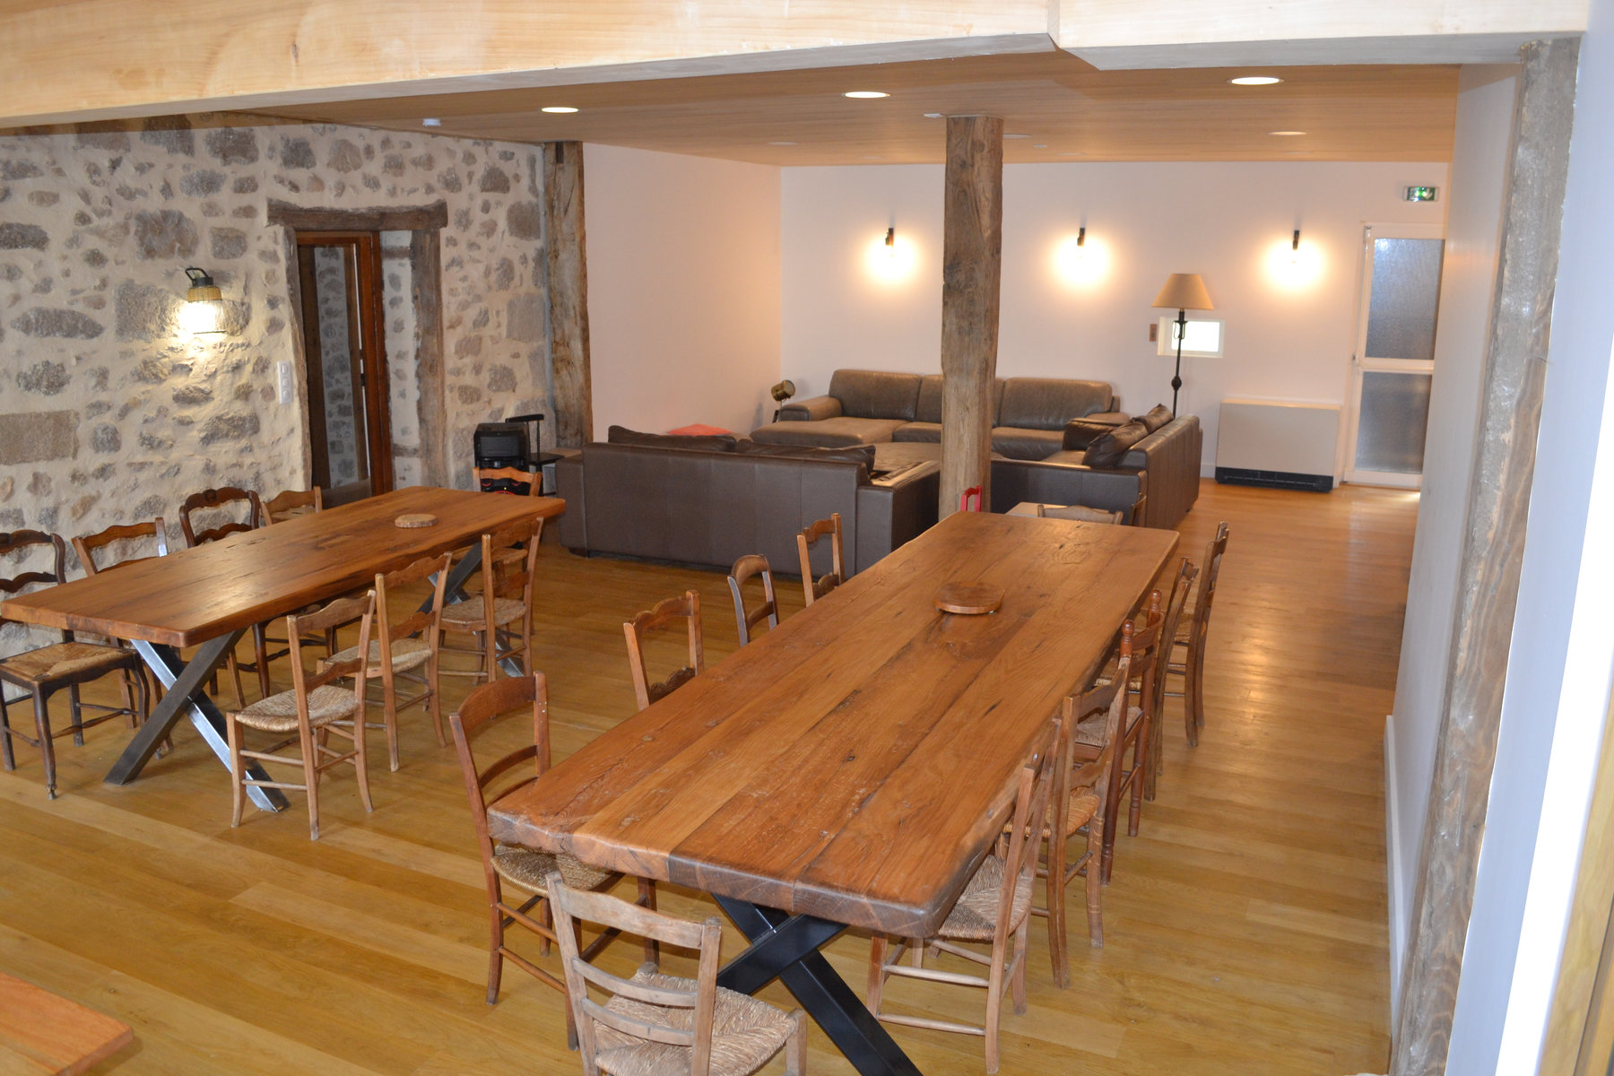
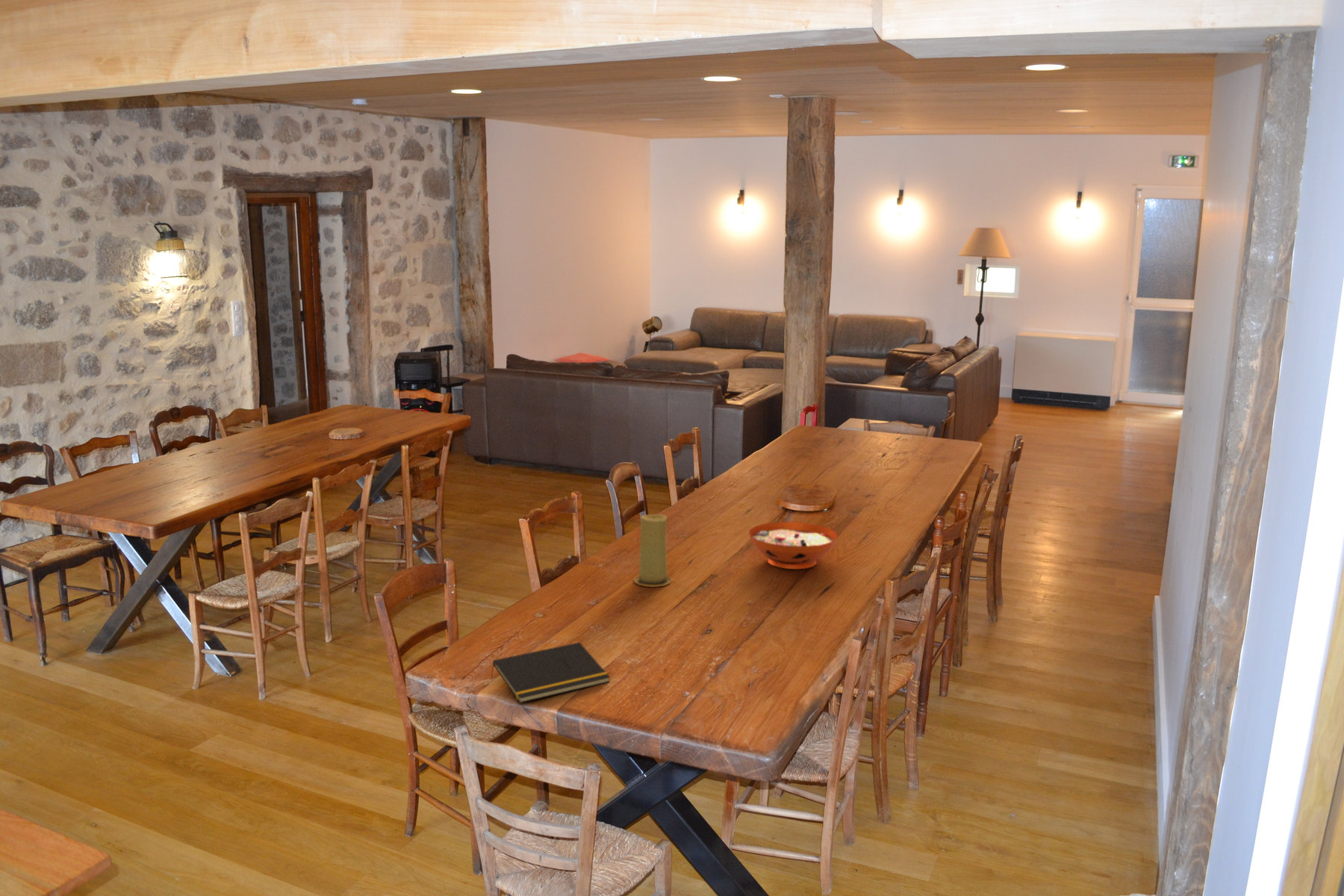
+ notepad (551, 671)
+ candle (653, 548)
+ decorative bowl (792, 547)
